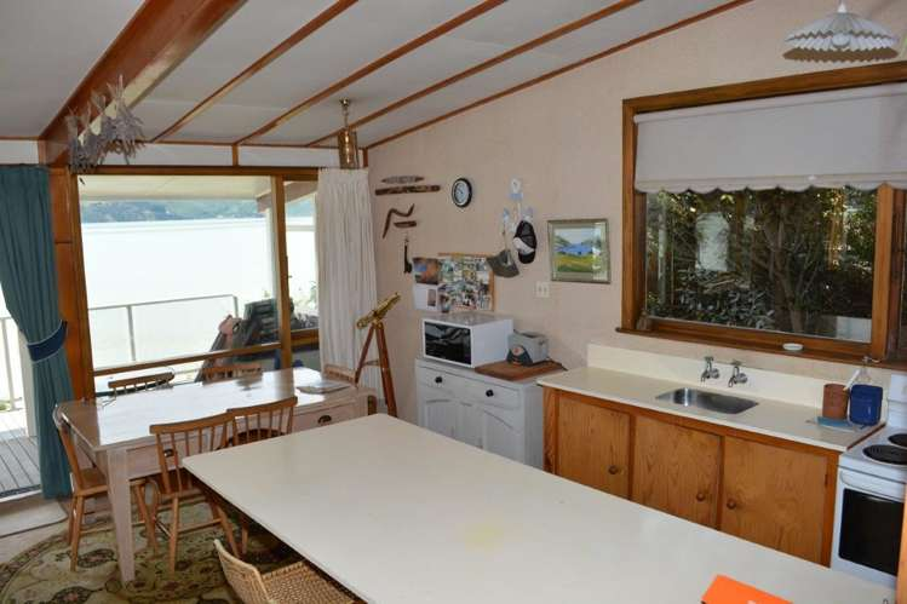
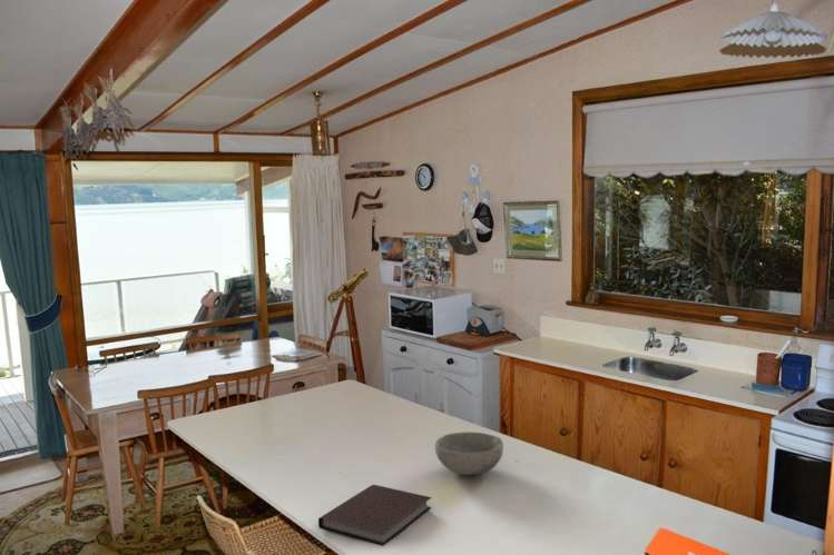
+ bowl (469, 456)
+ notebook (376, 512)
